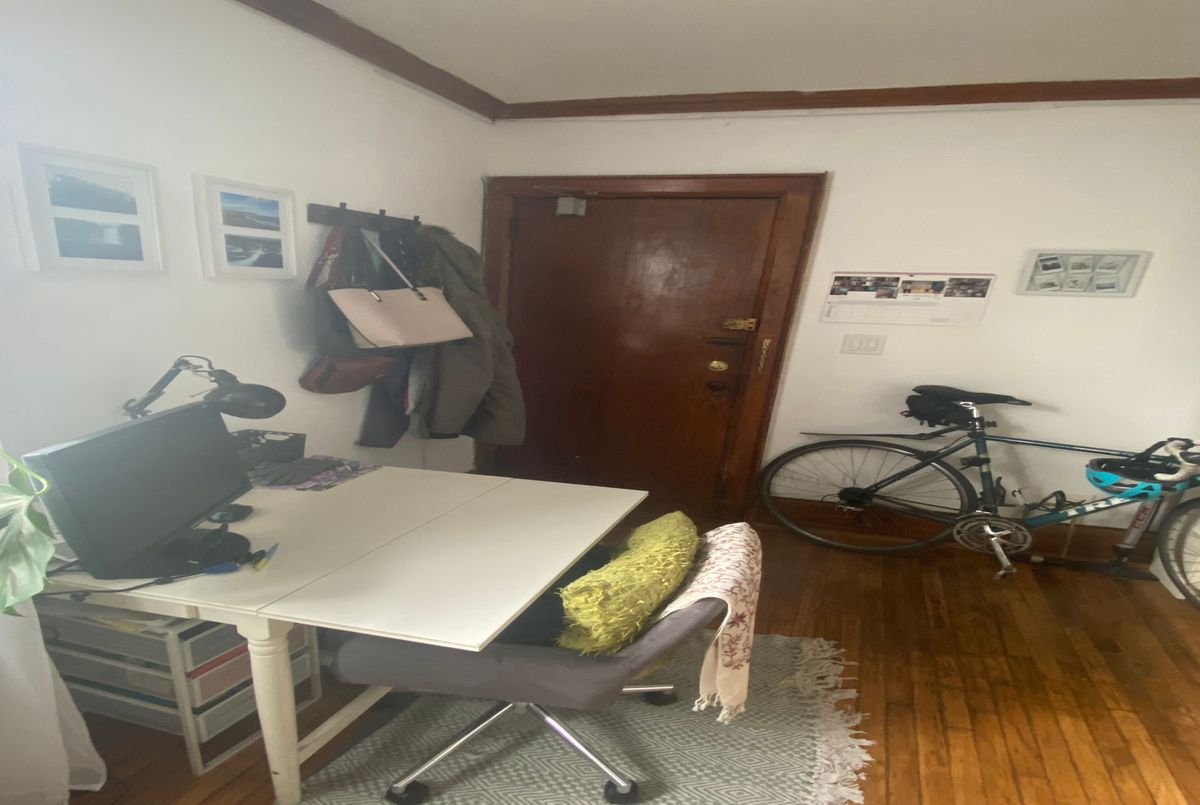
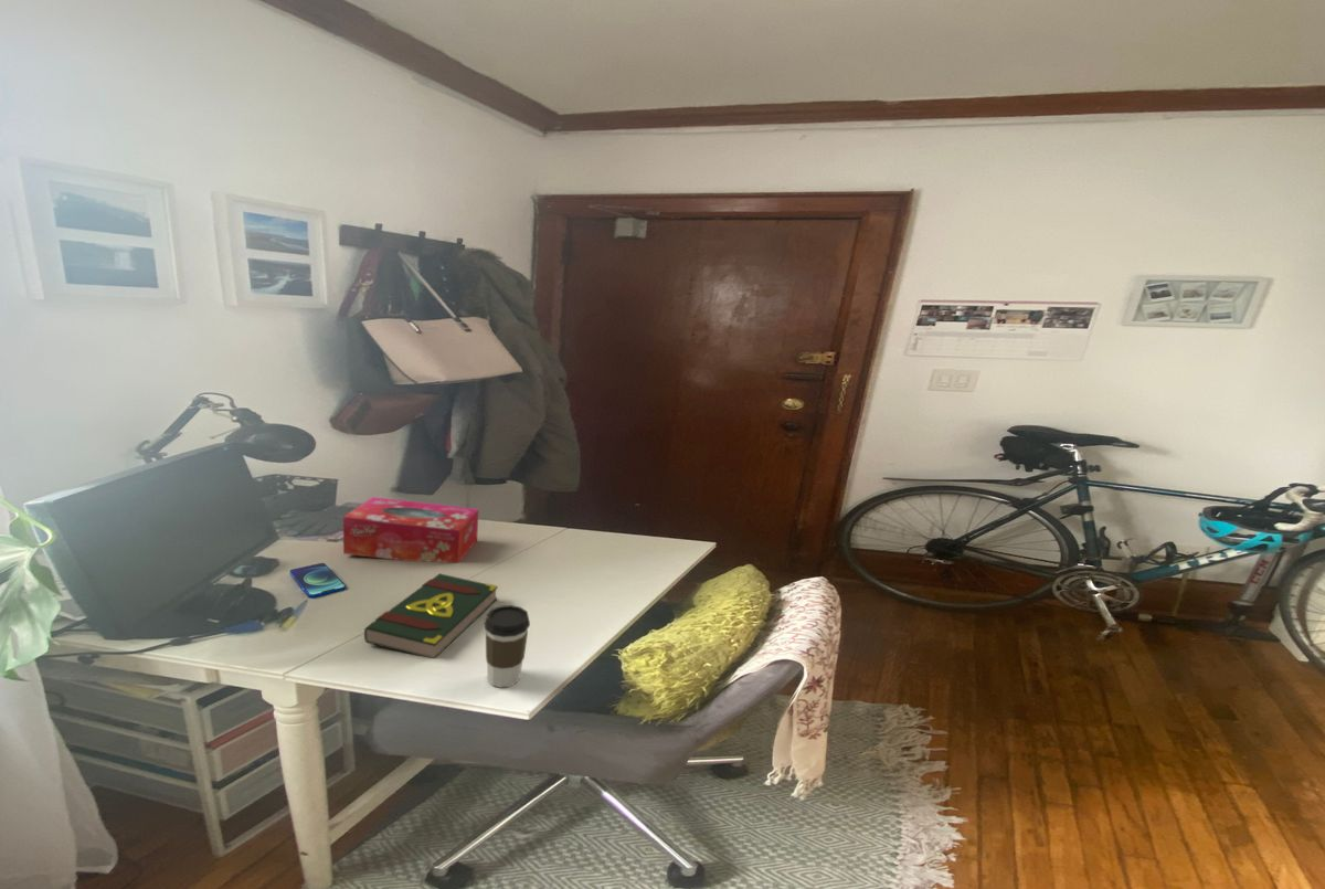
+ smartphone (317, 580)
+ tissue box (413, 530)
+ coffee cup (506, 646)
+ book (435, 612)
